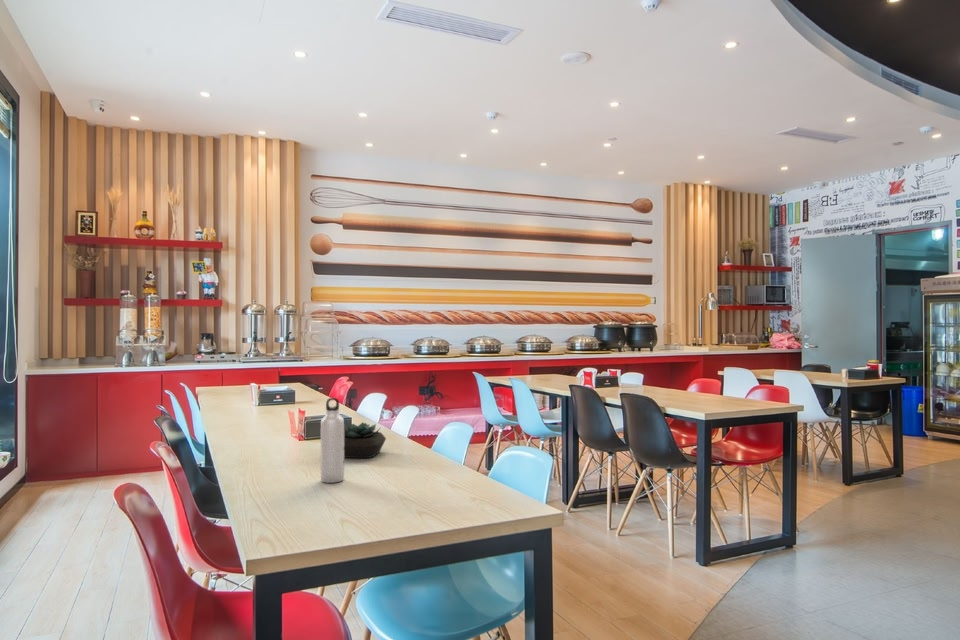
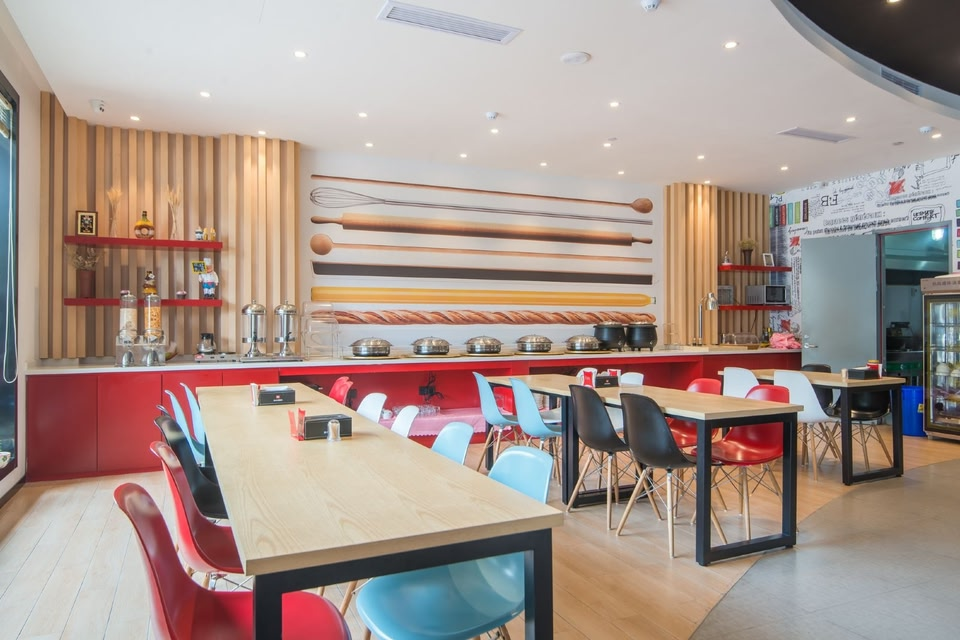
- succulent plant (358, 439)
- water bottle (332, 439)
